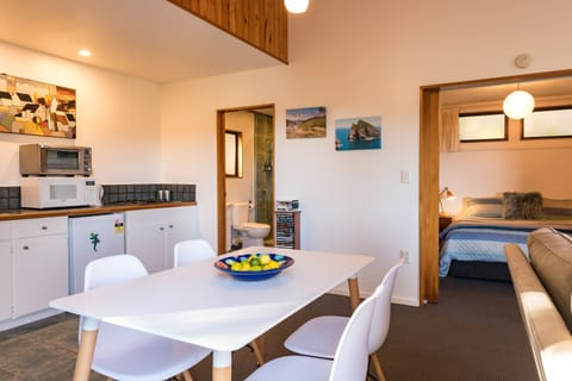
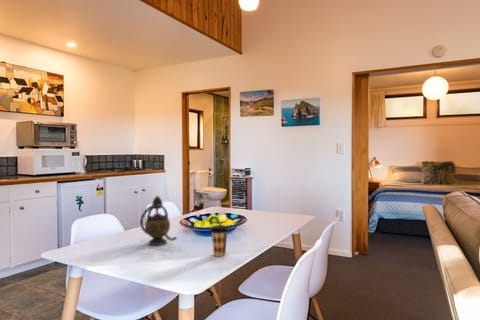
+ teapot (161, 220)
+ coffee cup (219, 240)
